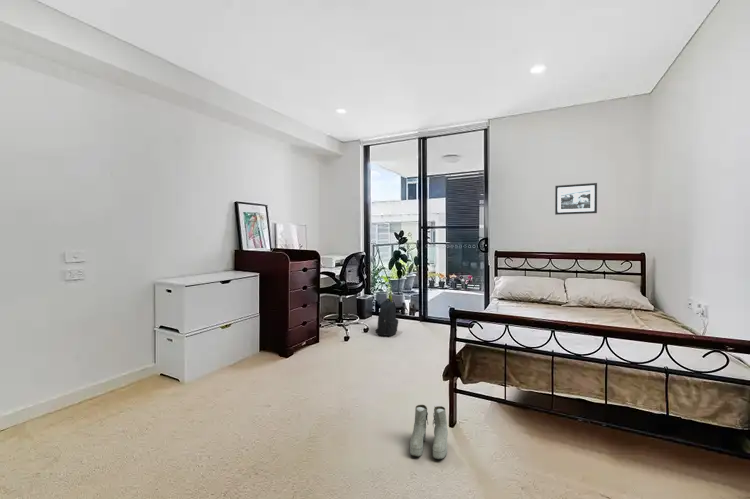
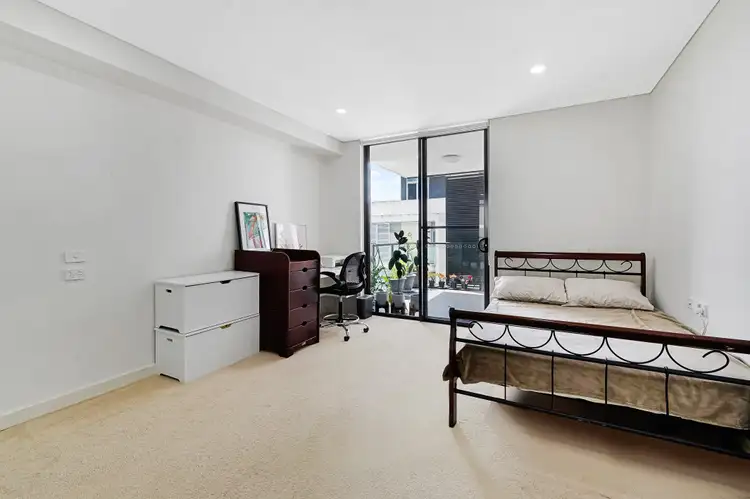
- boots (425, 429)
- backpack (387, 316)
- picture frame (575, 199)
